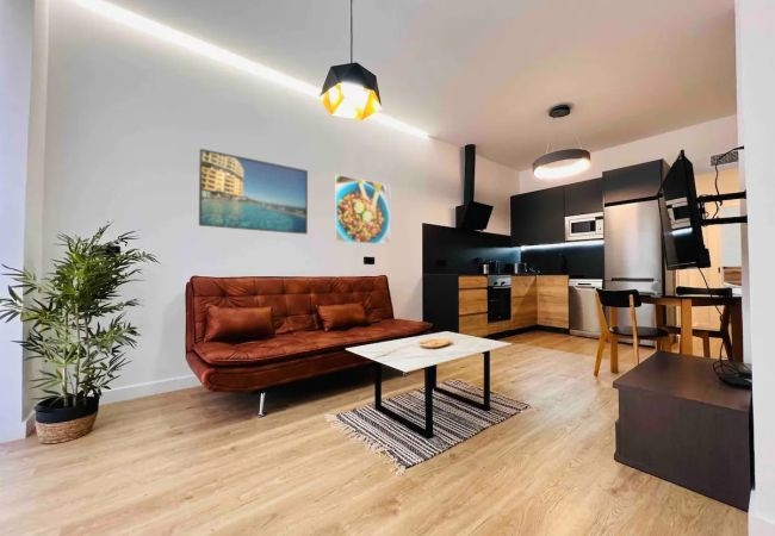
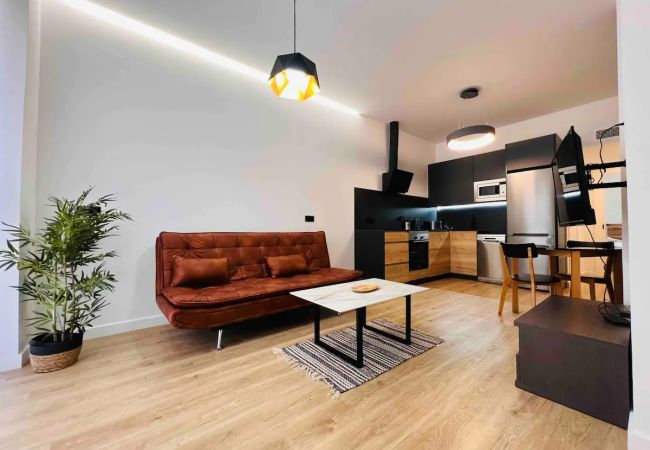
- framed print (364, 211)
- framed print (258, 195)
